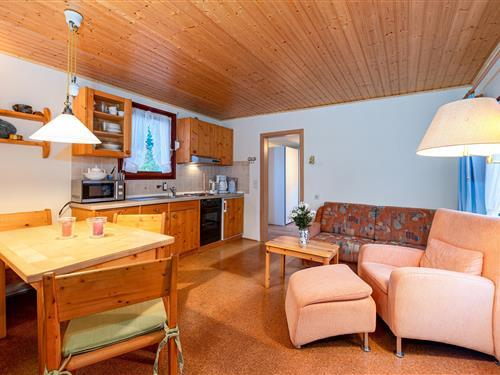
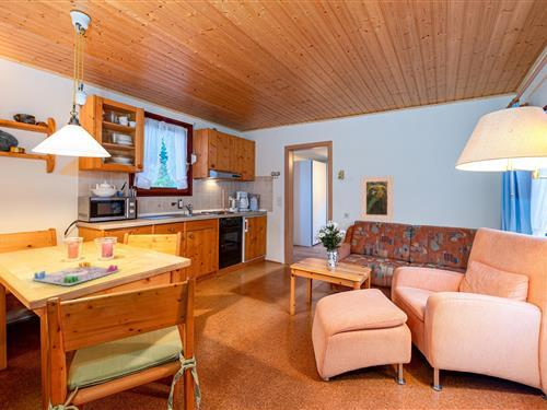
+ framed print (376, 198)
+ board game (78, 271)
